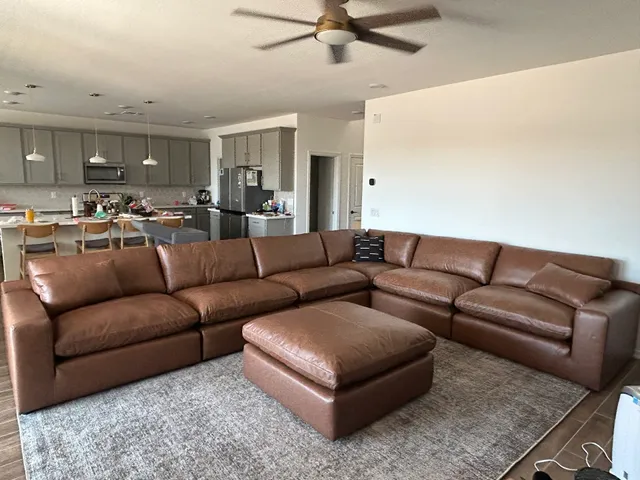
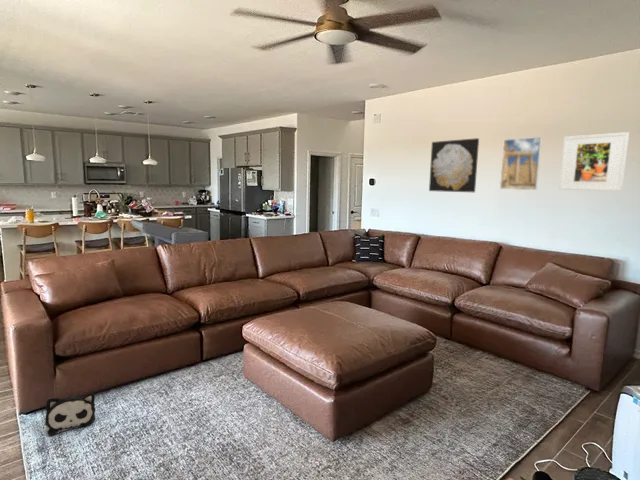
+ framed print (520, 164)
+ wall art (452, 166)
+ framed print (591, 162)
+ plush toy (68, 404)
